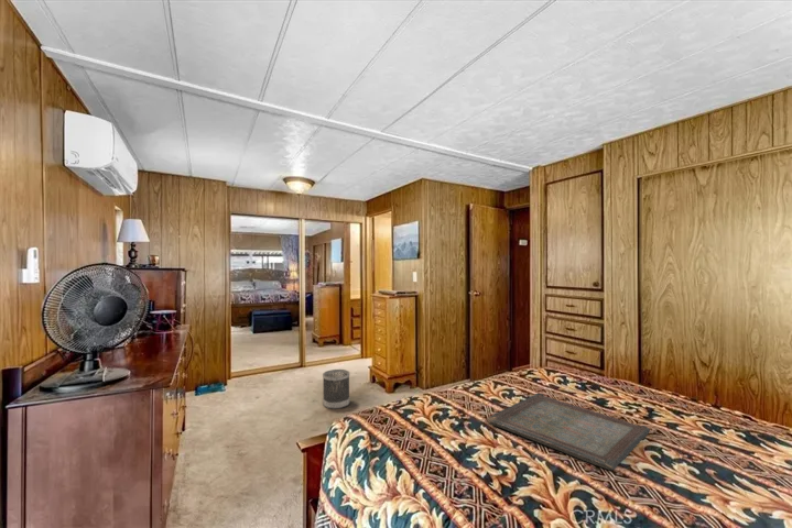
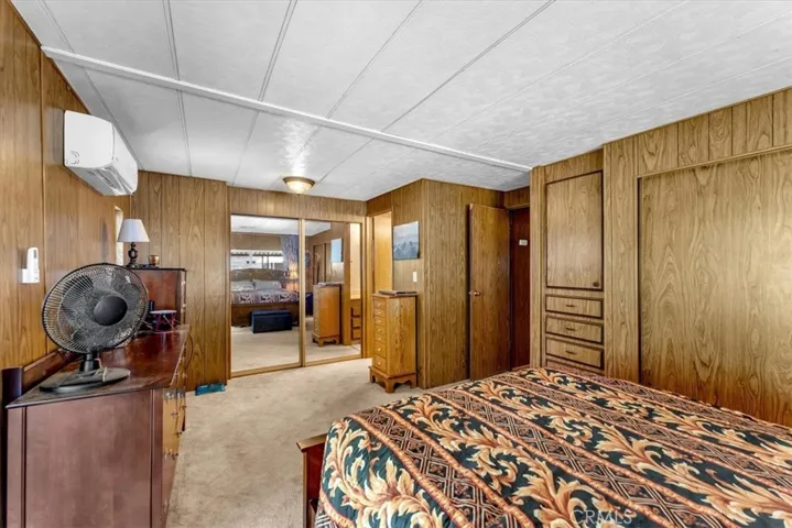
- serving tray (565, 424)
- wastebasket (336, 387)
